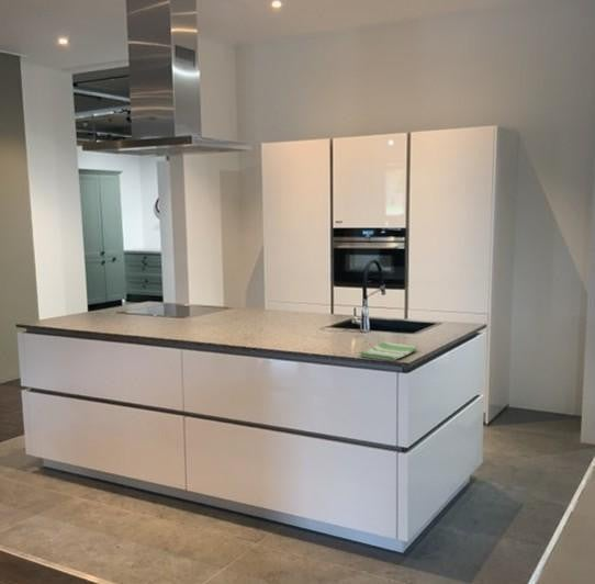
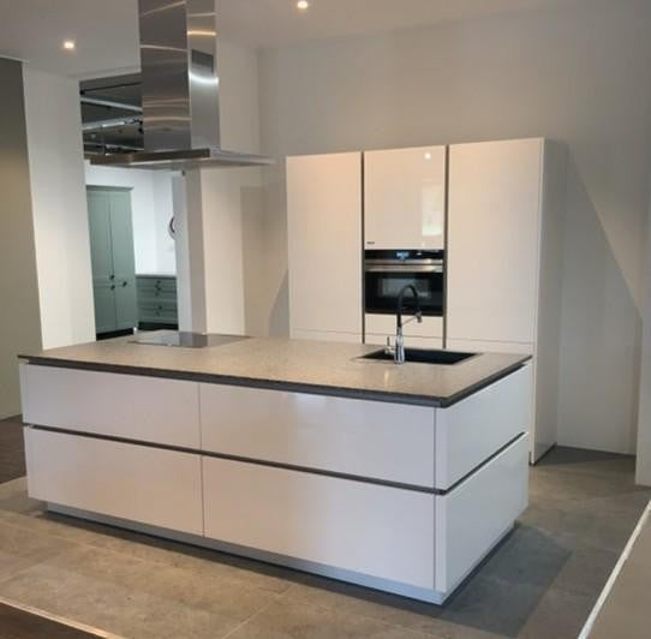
- dish towel (389, 350)
